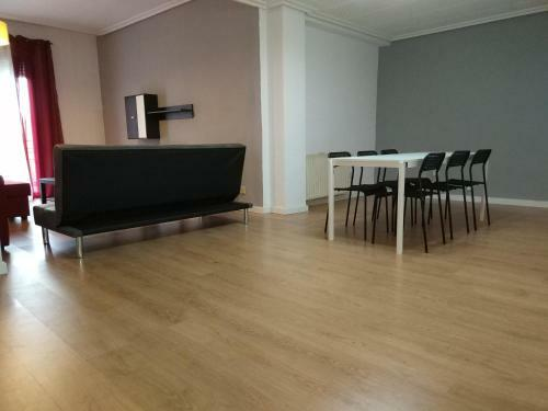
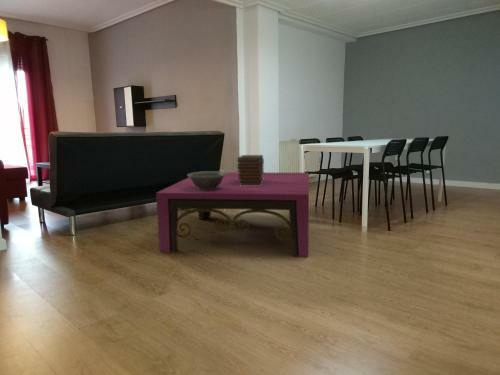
+ book stack (250, 169)
+ coffee table (243, 207)
+ decorative bowl (207, 181)
